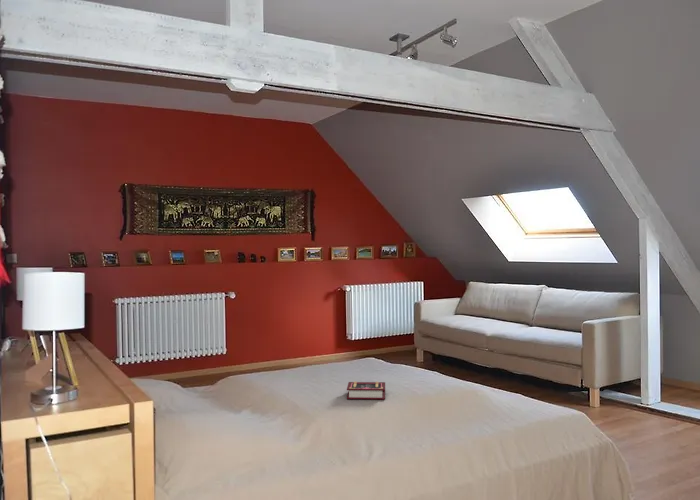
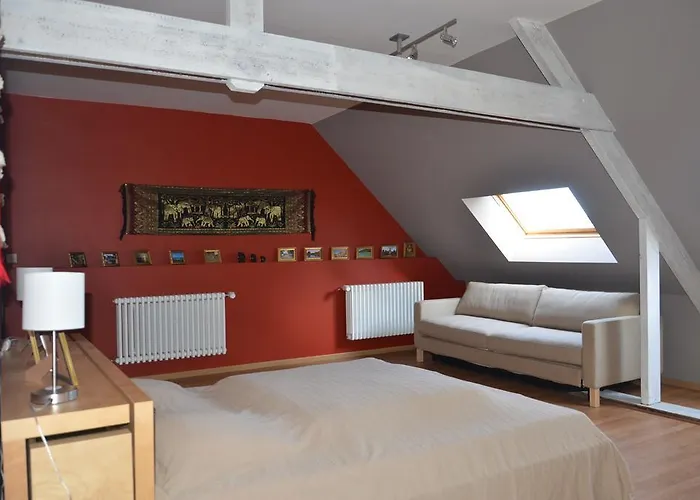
- book (366, 389)
